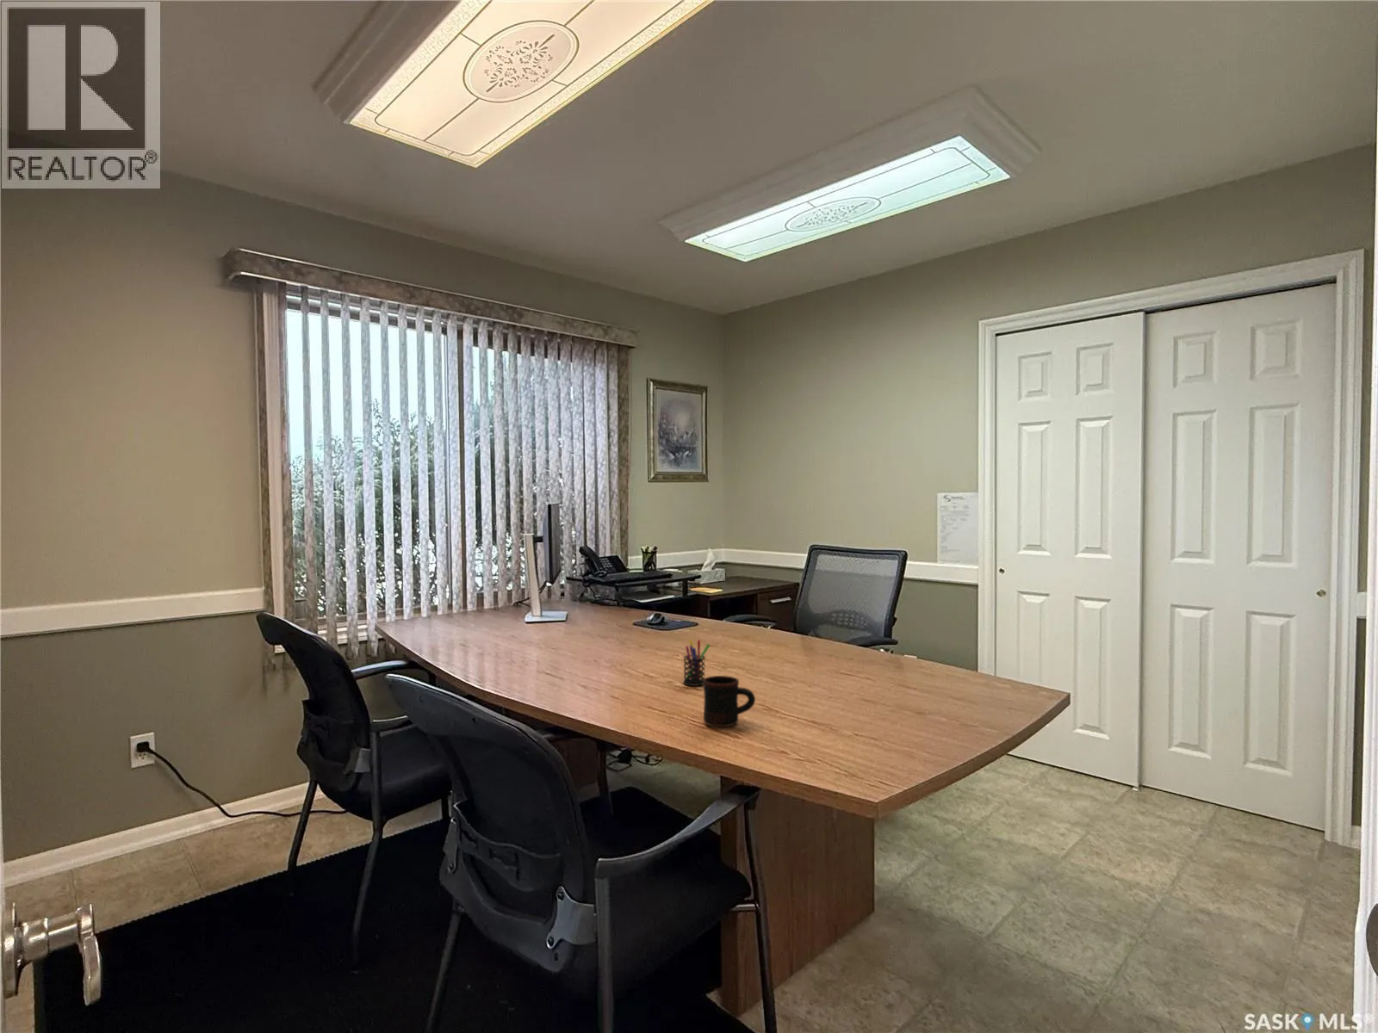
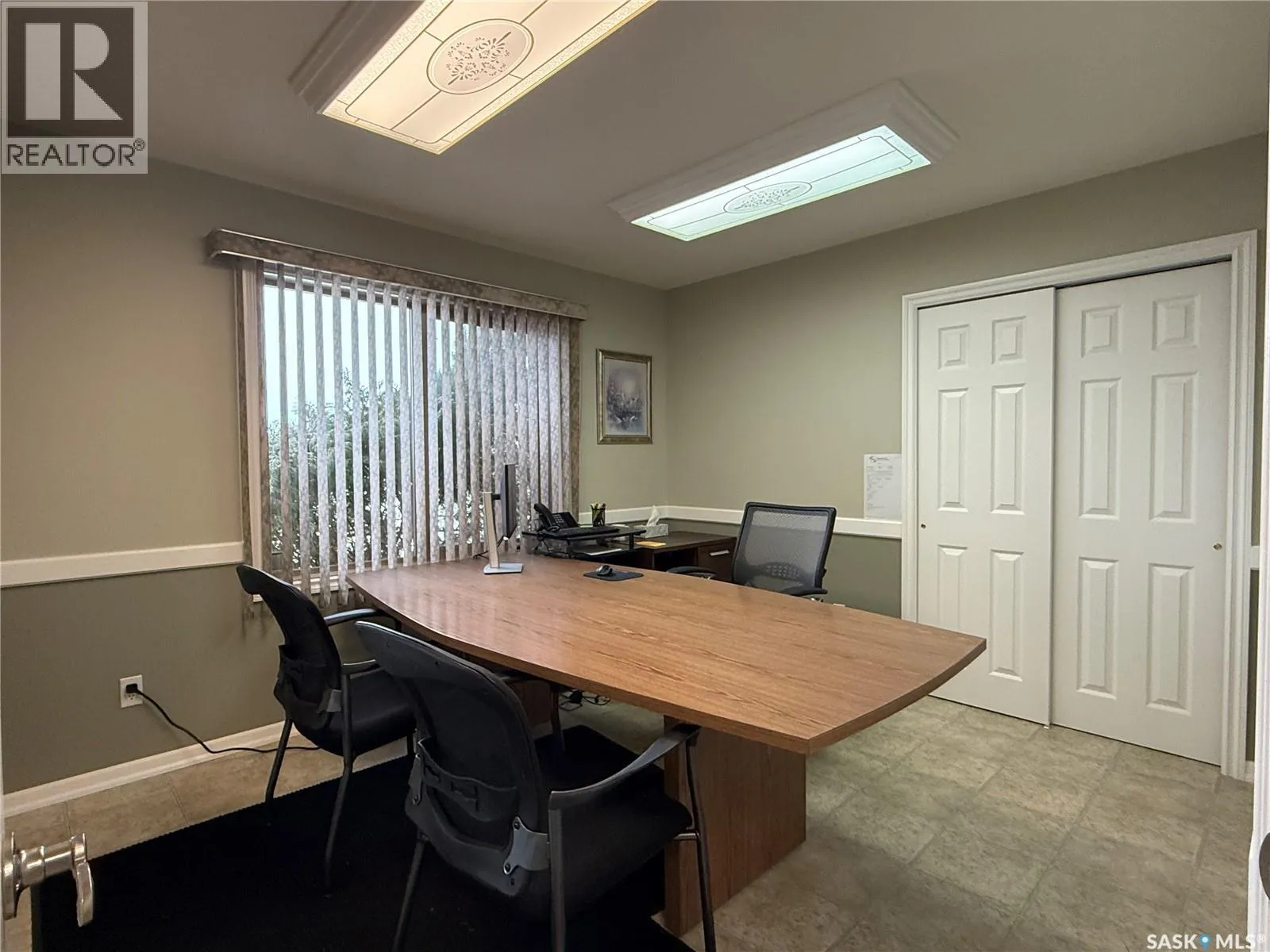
- pen holder (697, 660)
- mug (729, 702)
